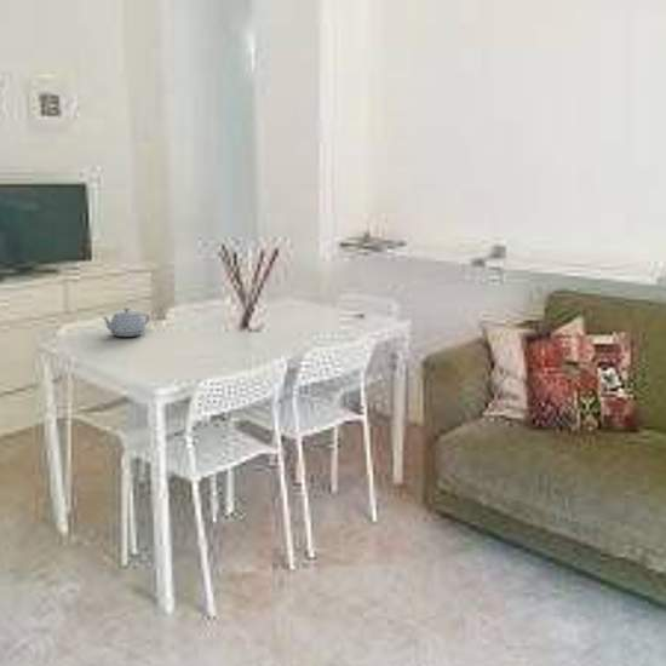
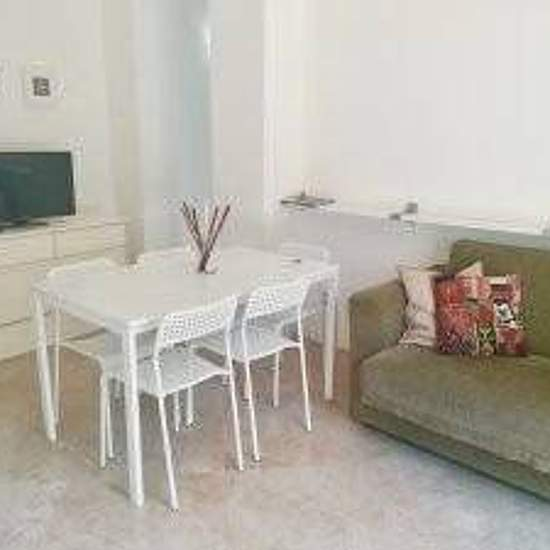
- teapot (125, 321)
